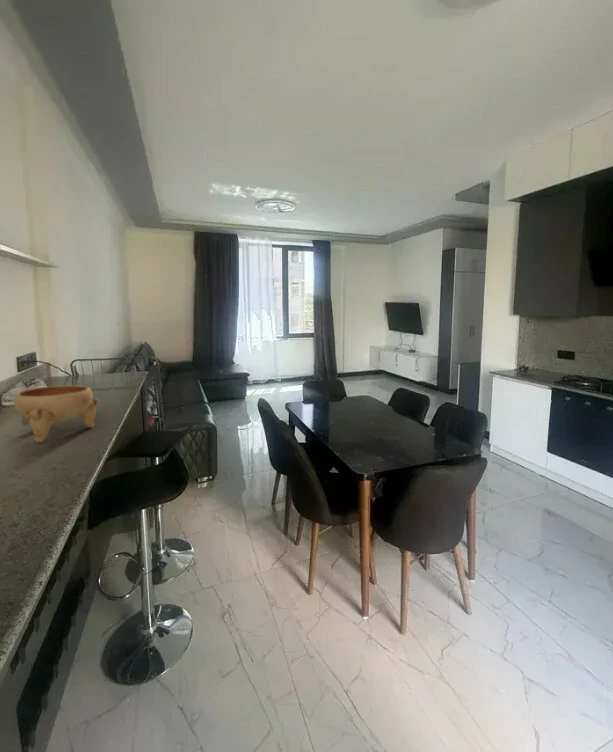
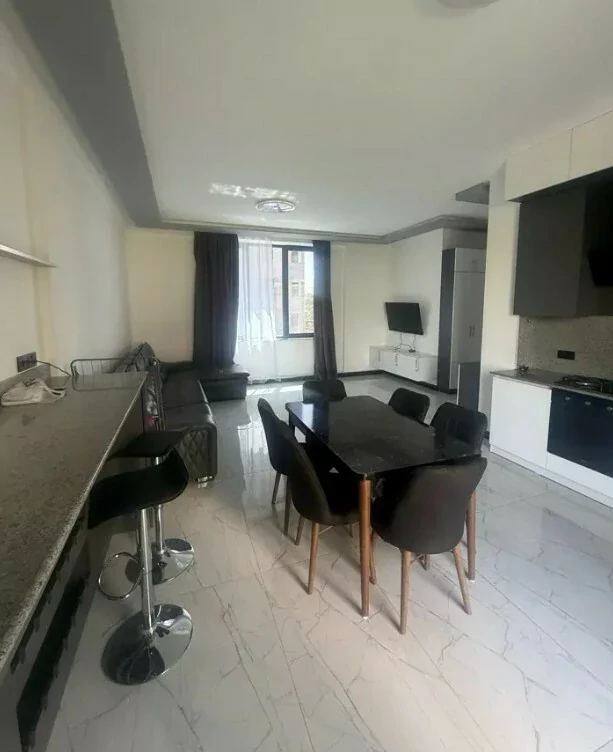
- bowl (56, 410)
